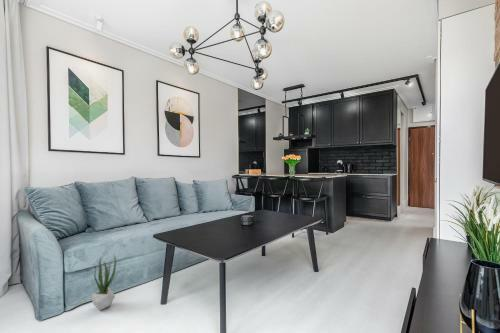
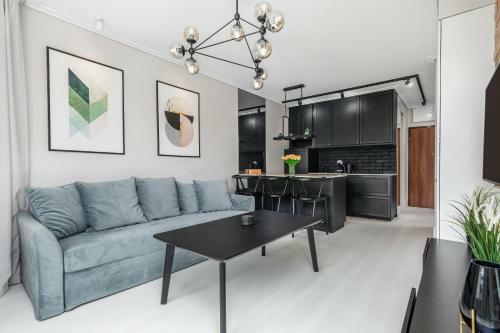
- potted plant (105, 282)
